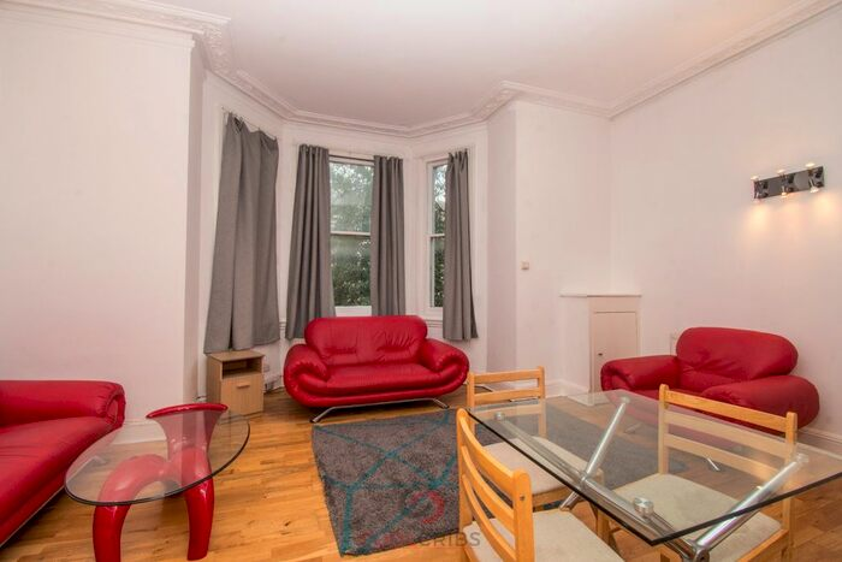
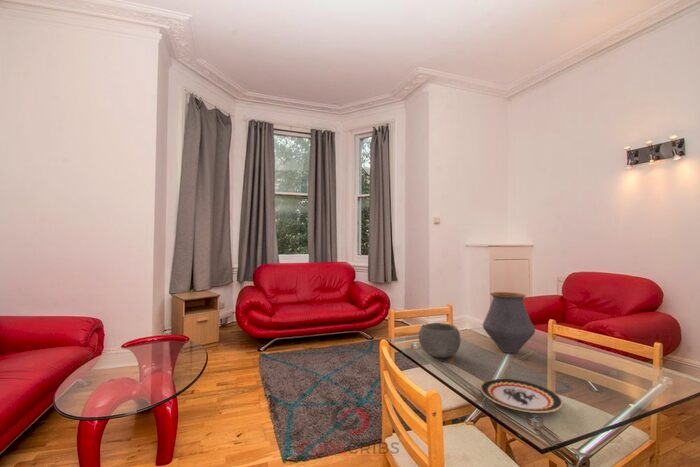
+ vase (507, 322)
+ bowl (439, 341)
+ plate (519, 396)
